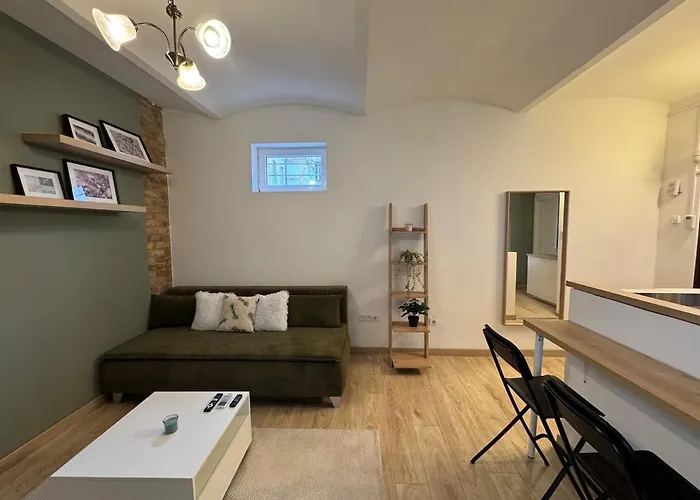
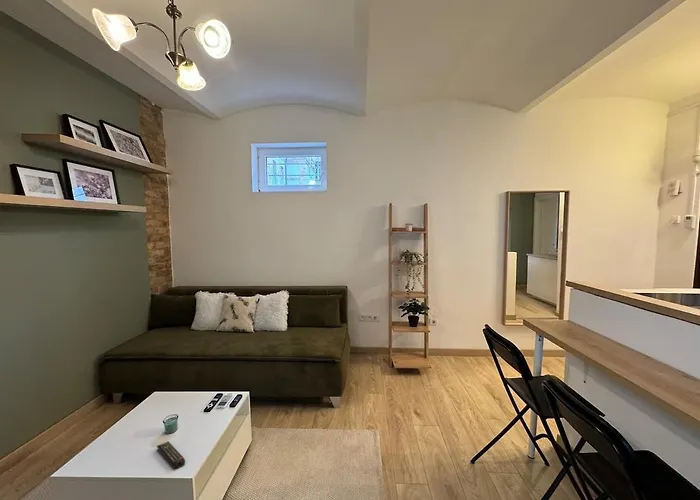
+ remote control (170, 453)
